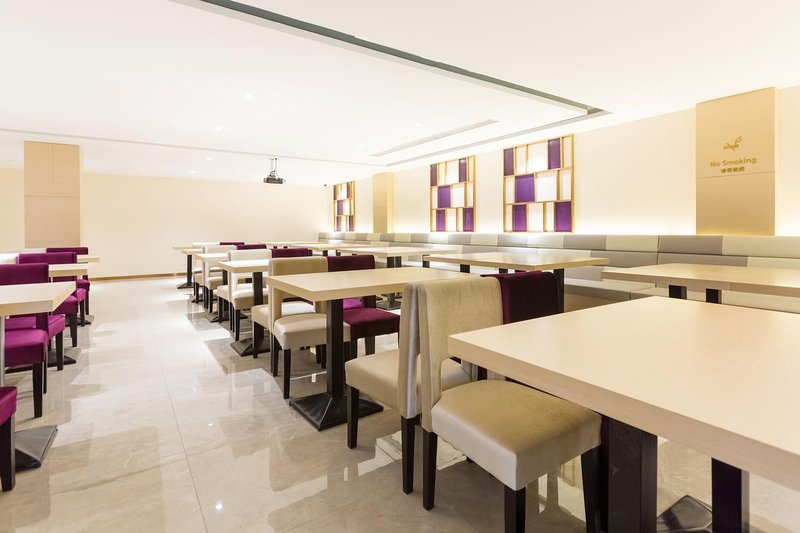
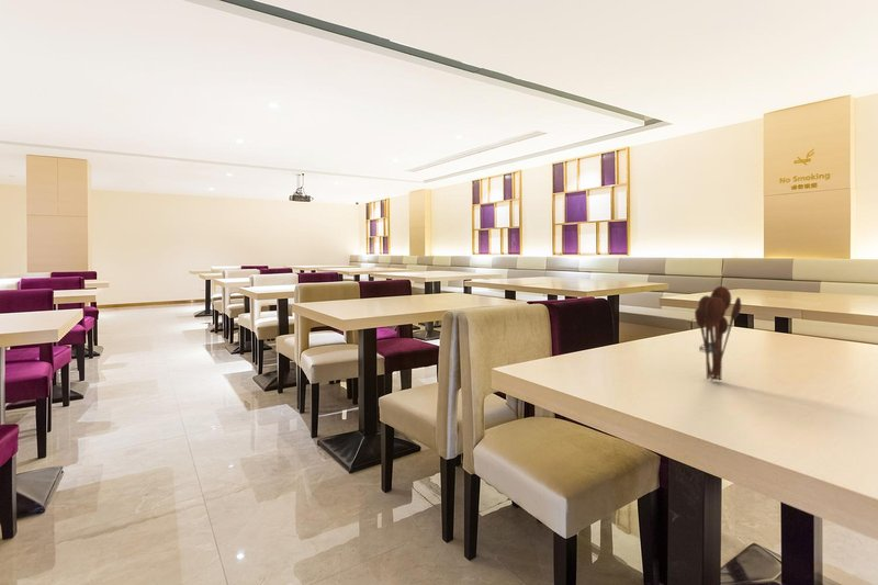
+ utensil holder (716, 333)
